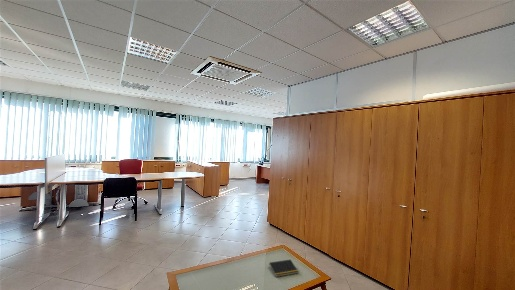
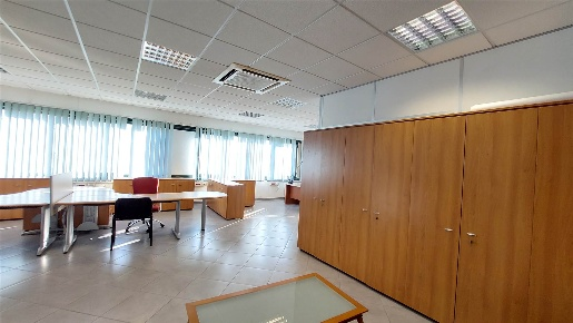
- notepad (283, 267)
